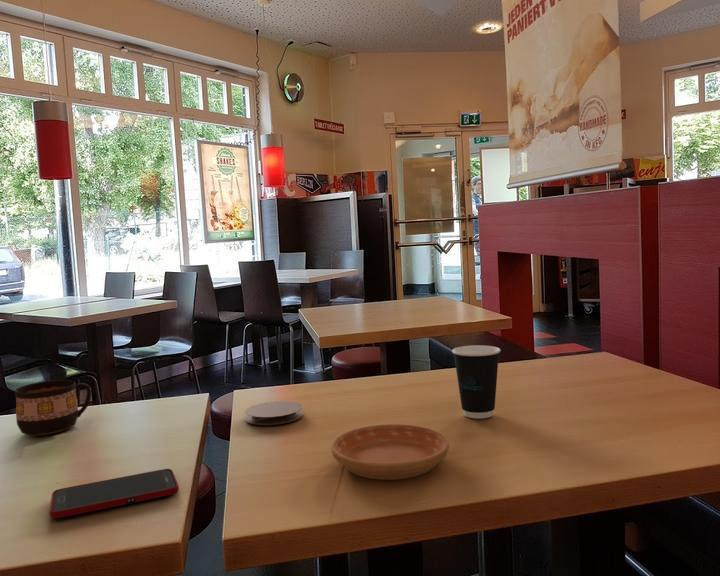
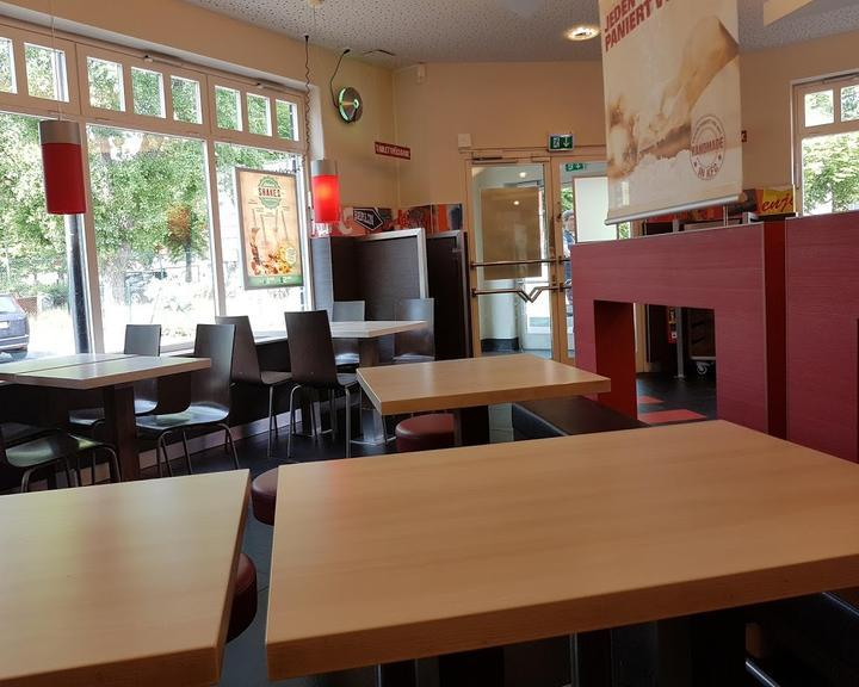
- dixie cup (477, 382)
- coaster (274, 412)
- cell phone (115, 492)
- cup (50, 407)
- saucer (389, 452)
